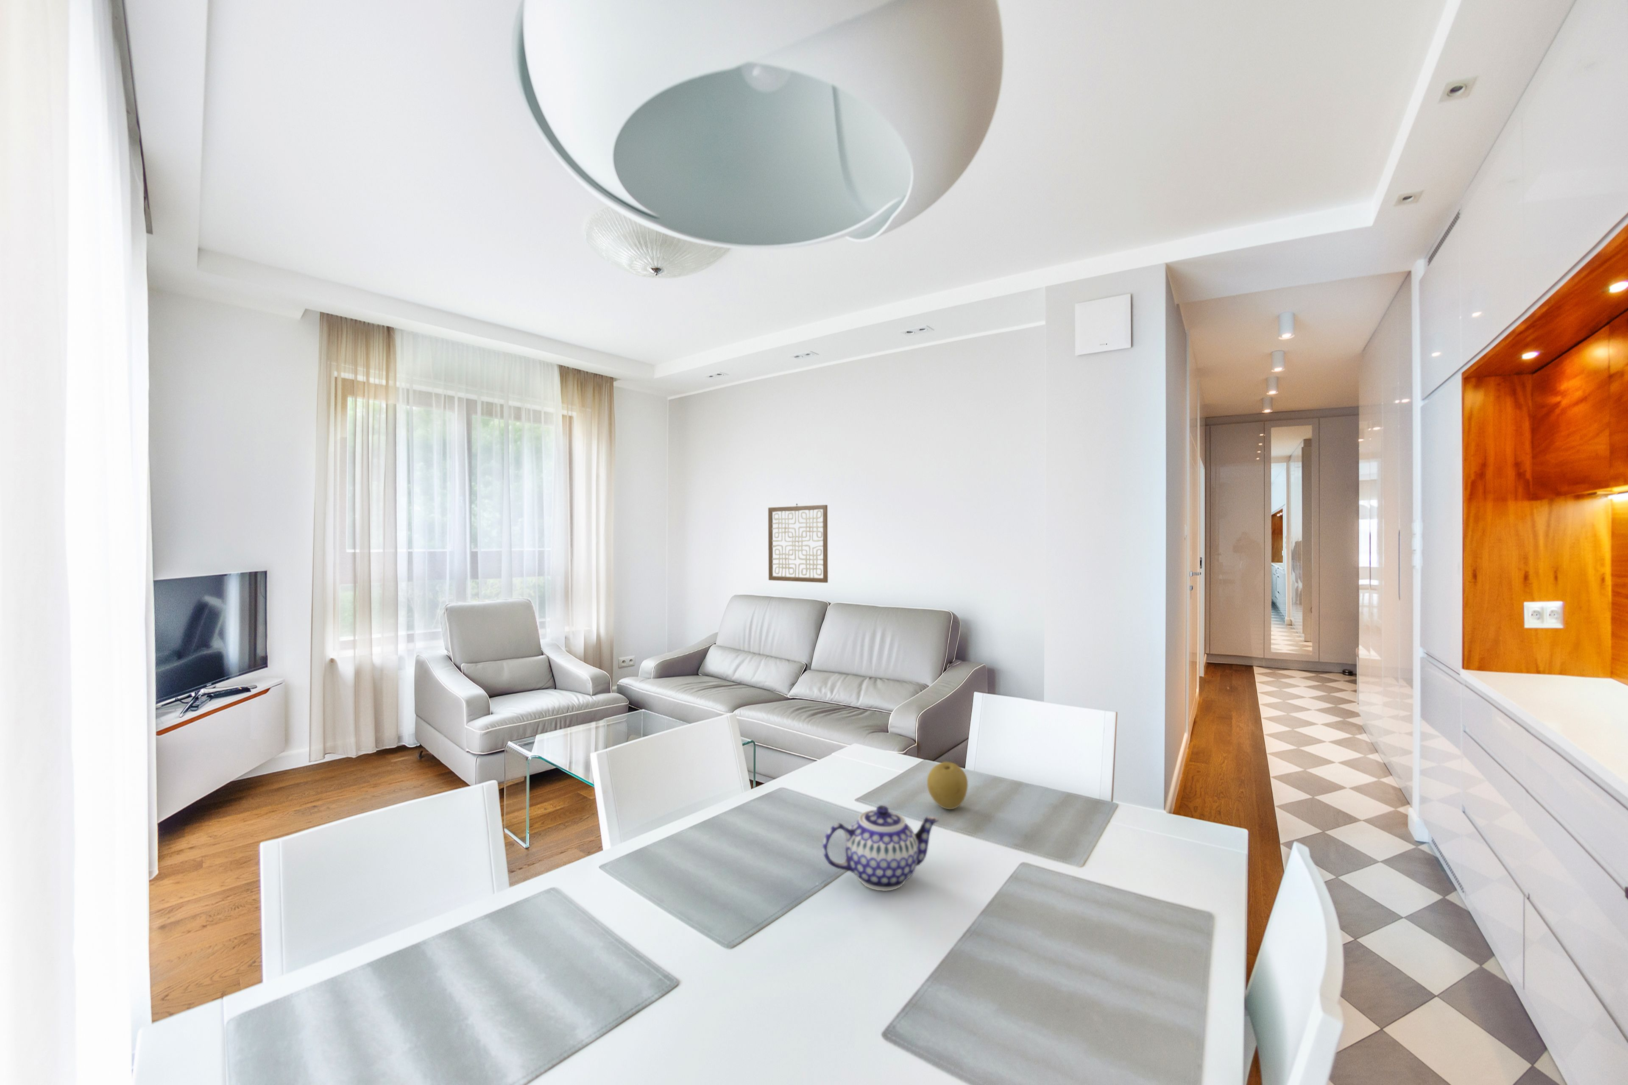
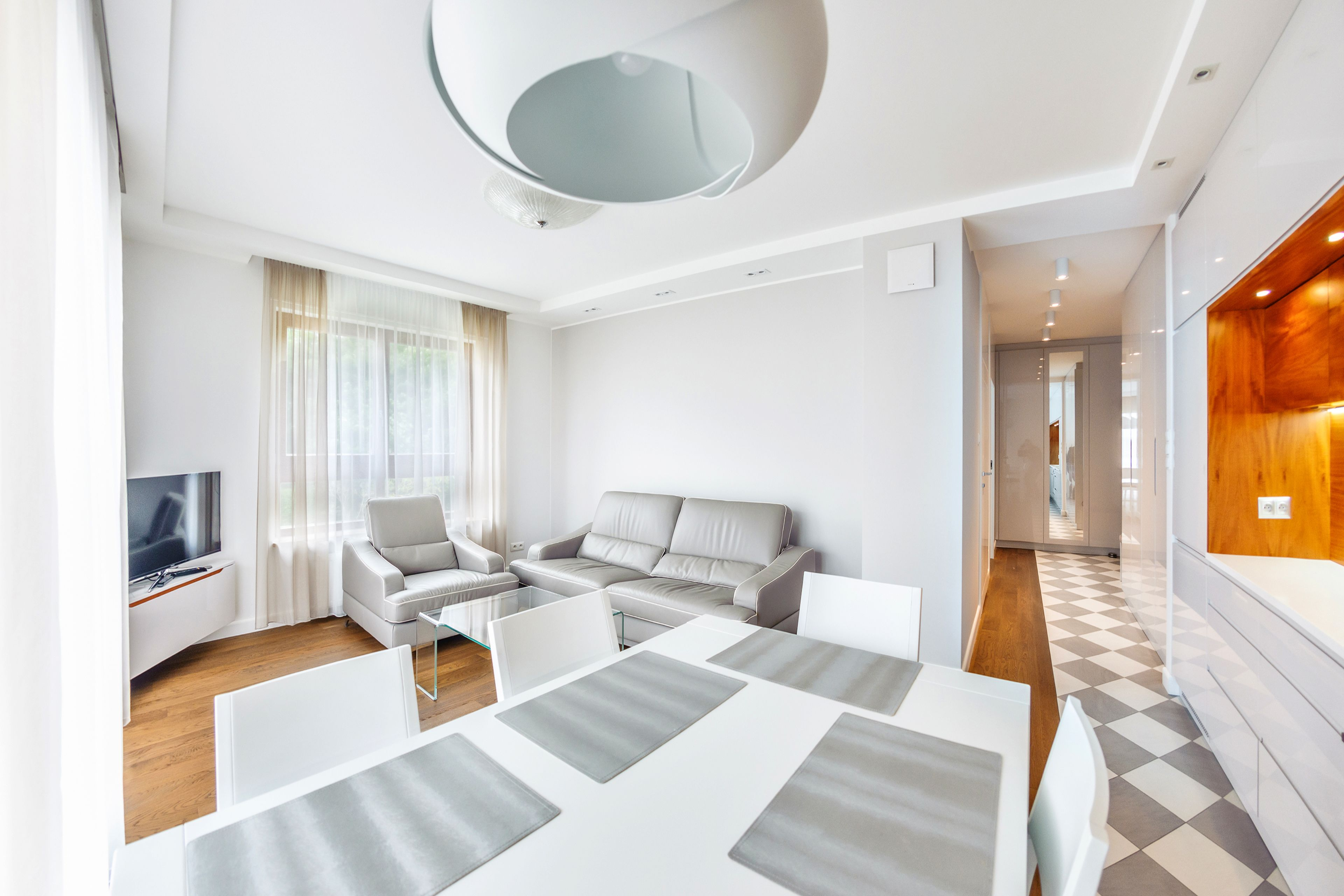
- fruit (947, 785)
- teapot (882, 842)
- wall art (797, 541)
